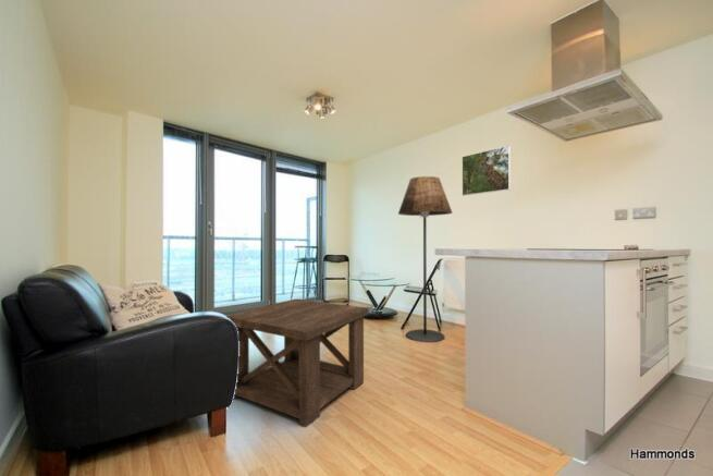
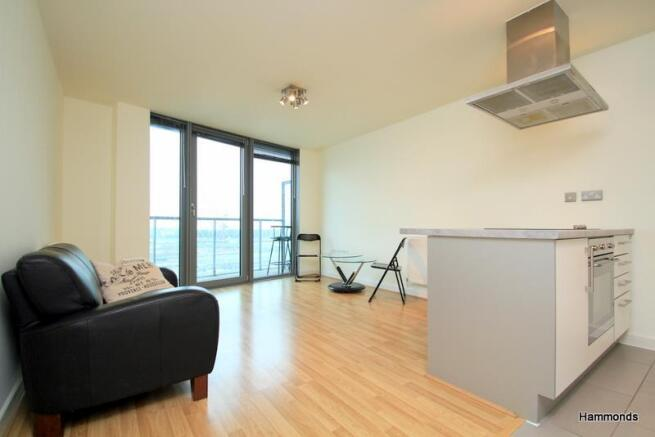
- side table (299, 351)
- floor lamp (425, 257)
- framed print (484, 172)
